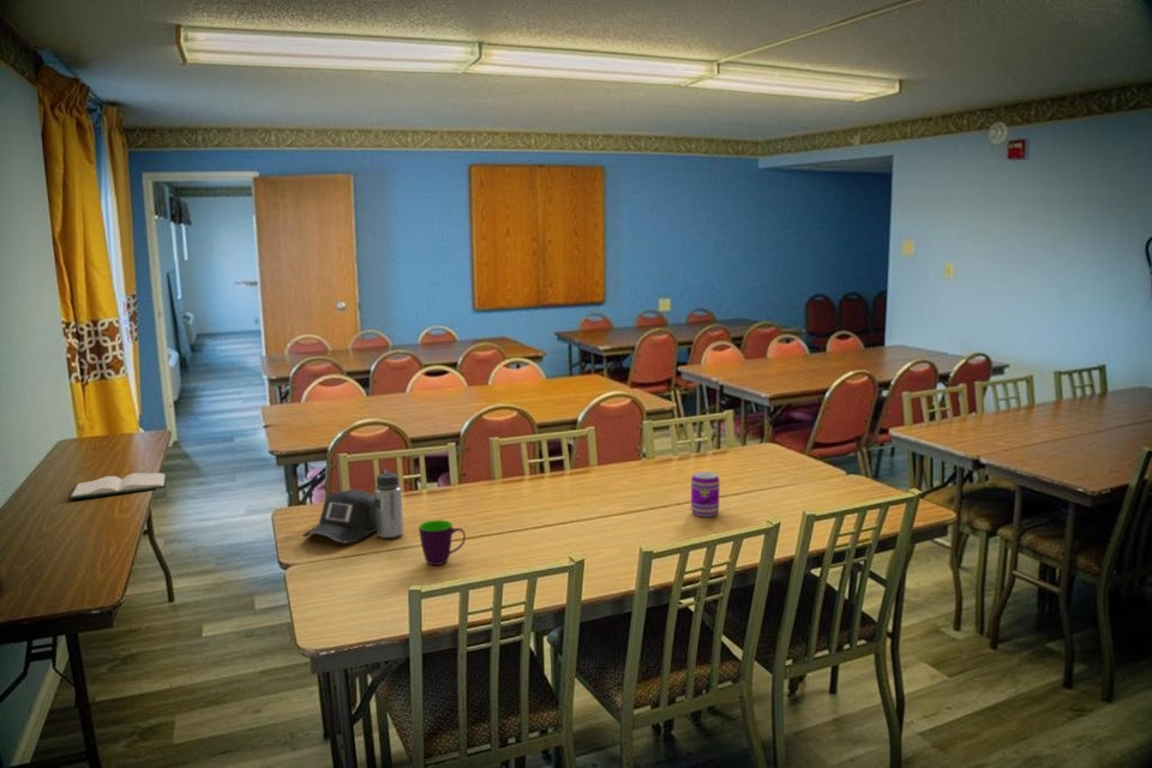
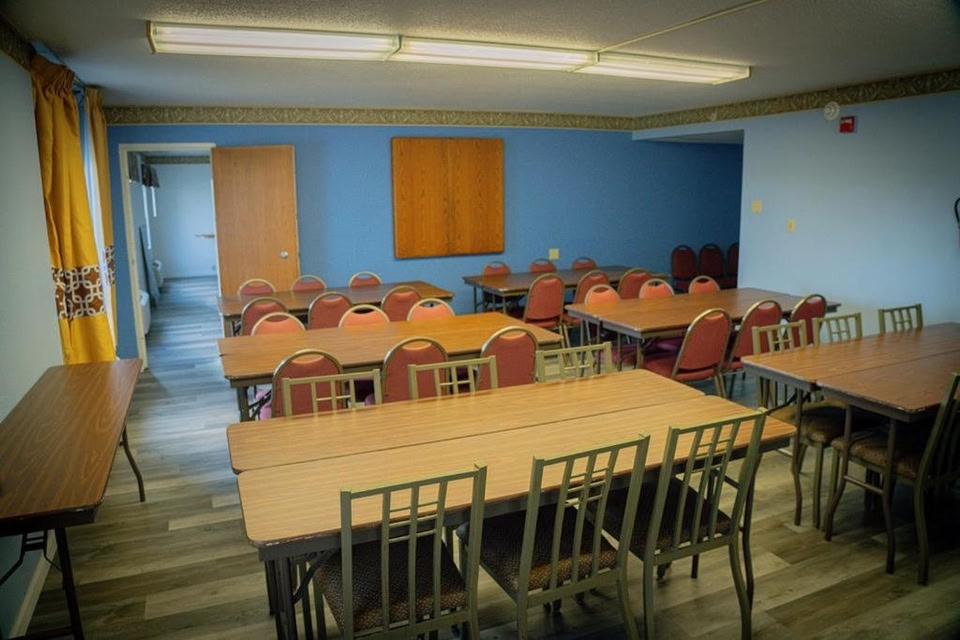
- hardback book (120, 484)
- mug (442, 542)
- water bottle (348, 502)
- beverage can (704, 493)
